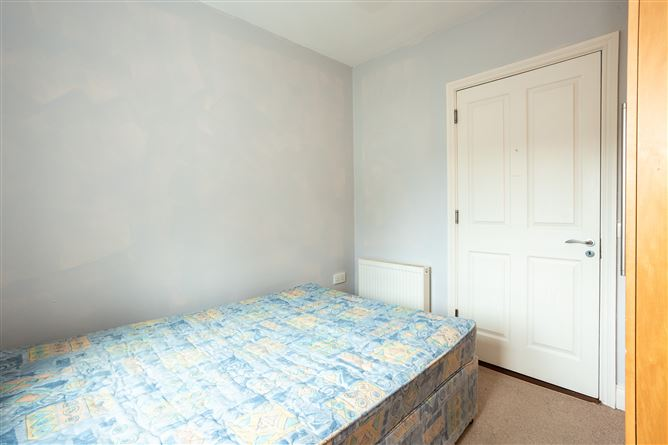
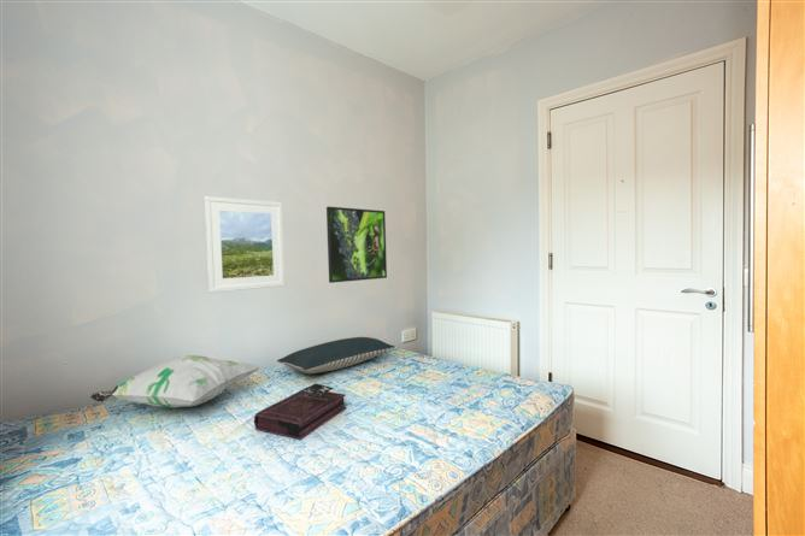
+ decorative pillow (182, 381)
+ pillow (339, 353)
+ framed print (358, 245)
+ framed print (247, 245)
+ book (307, 401)
